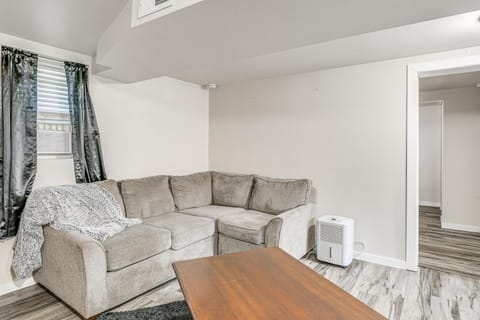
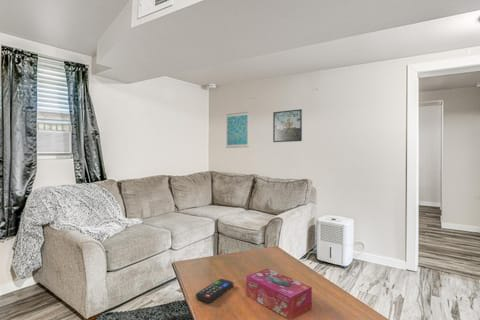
+ remote control (215, 289)
+ tissue box (277, 291)
+ wall art (237, 130)
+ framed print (287, 126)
